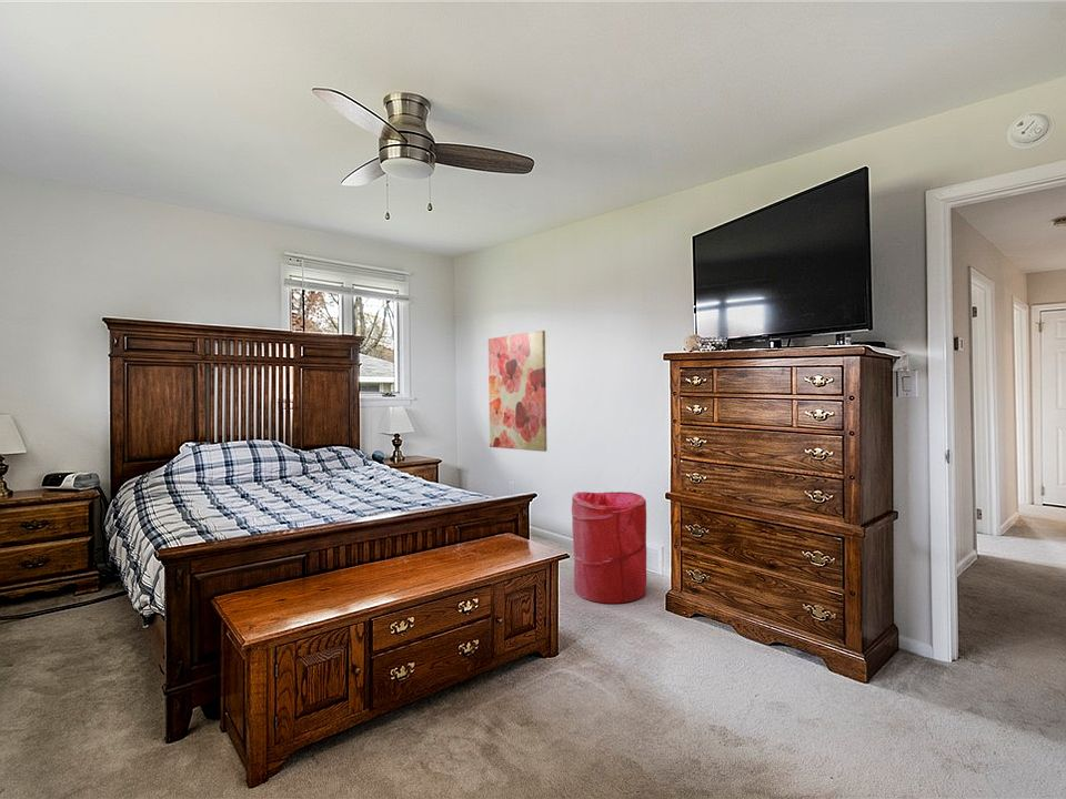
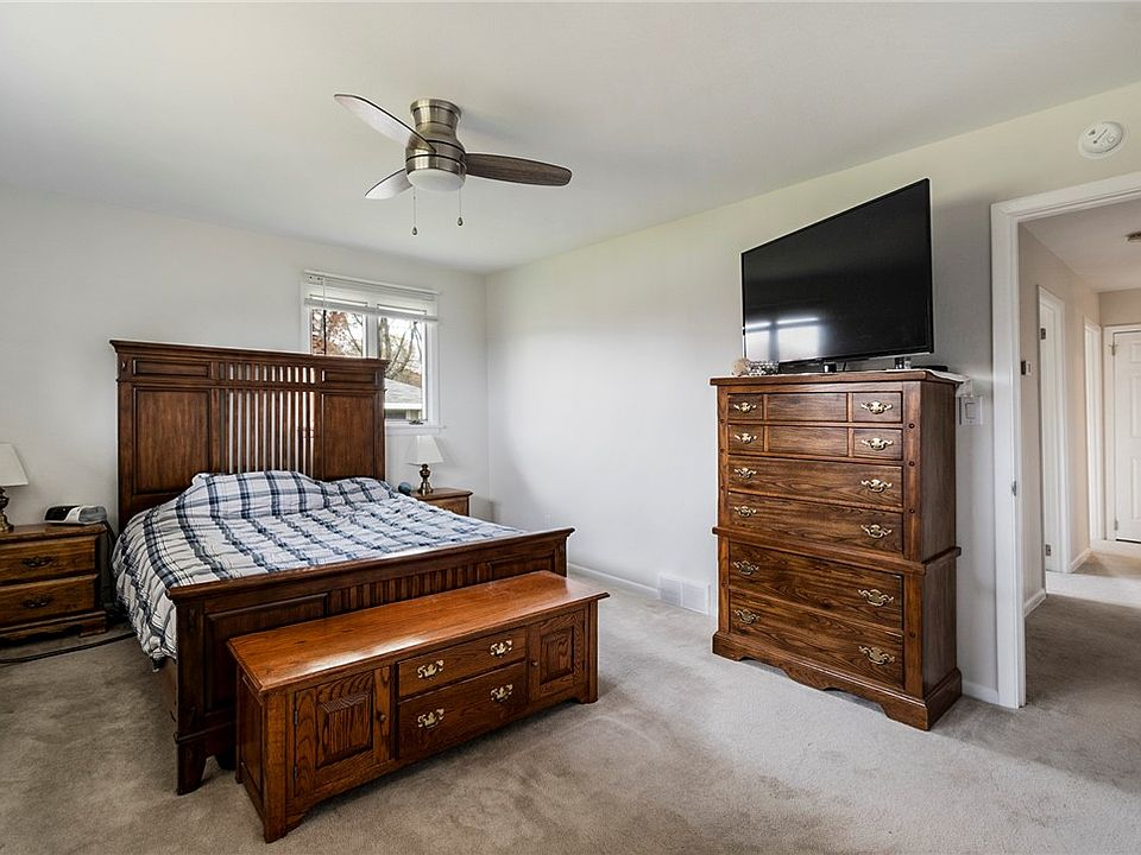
- wall art (515, 392)
- laundry hamper (609, 543)
